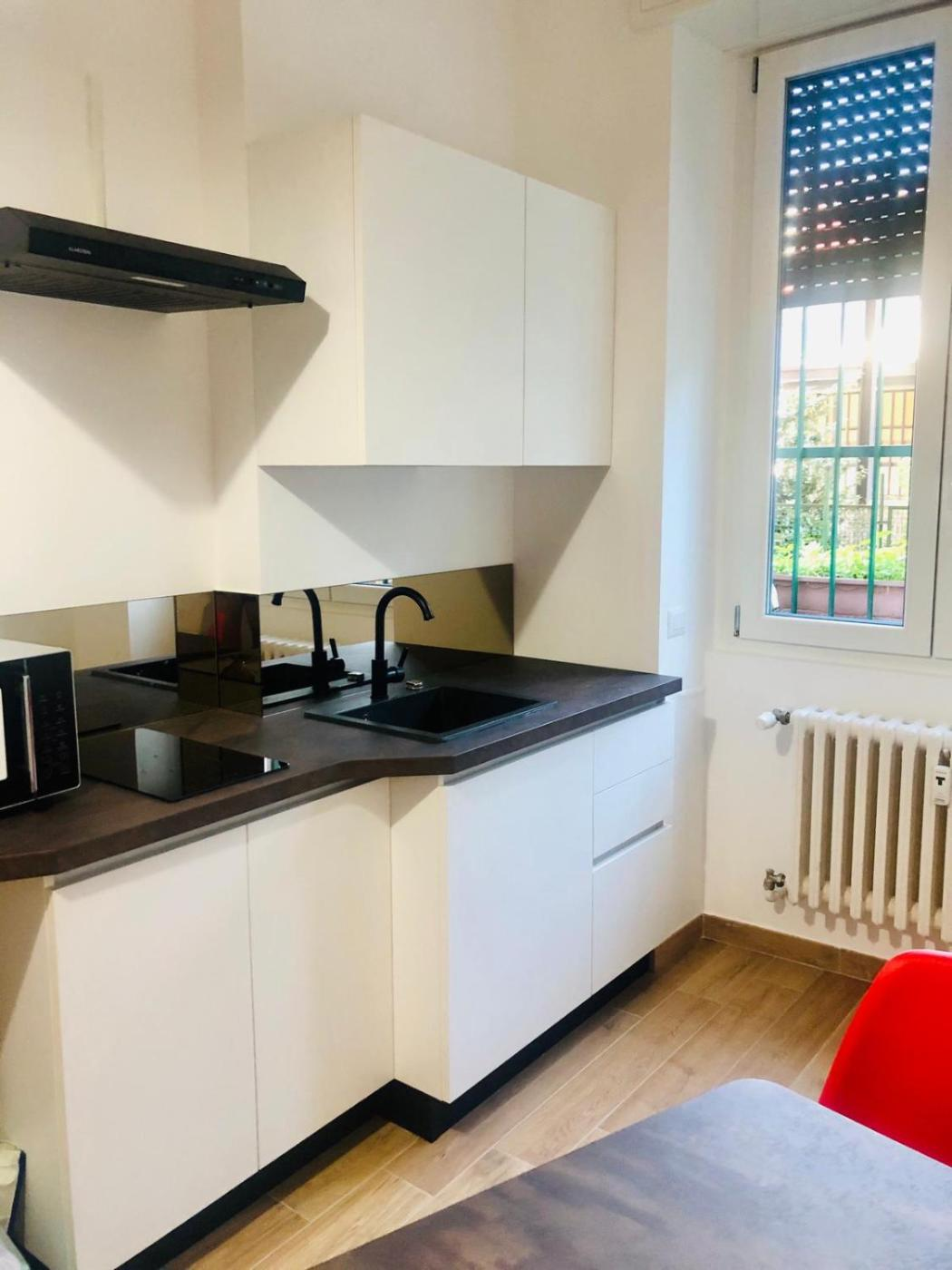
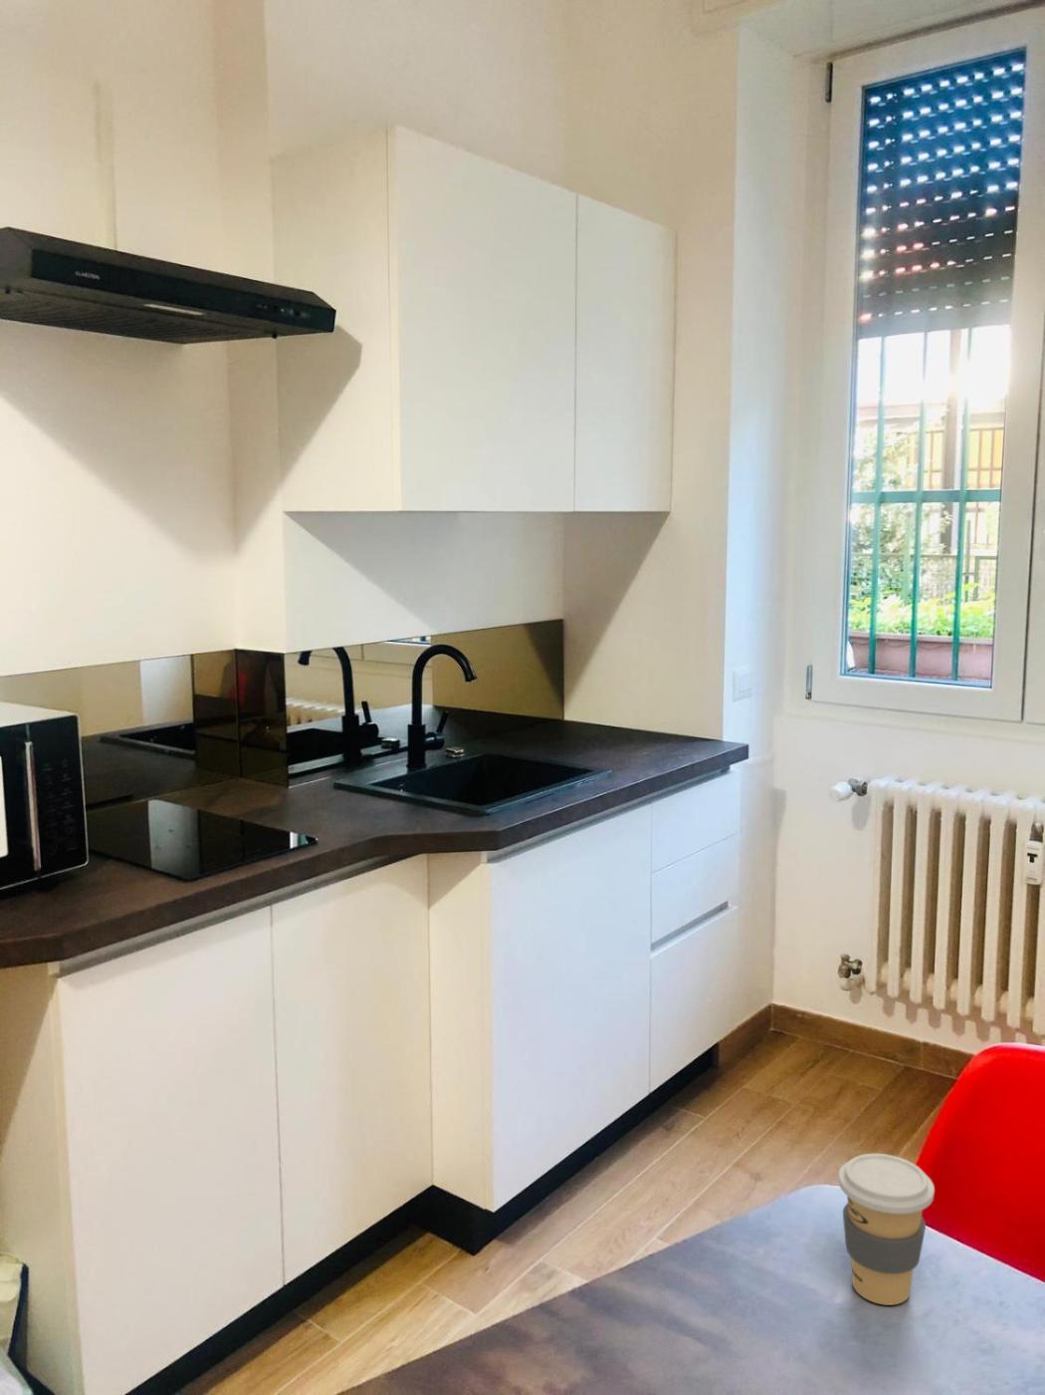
+ coffee cup (883, 1230)
